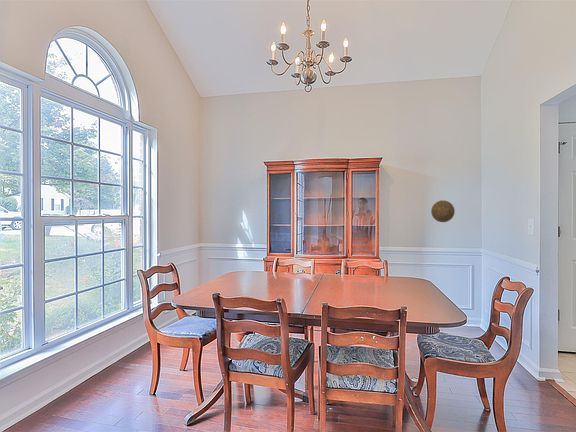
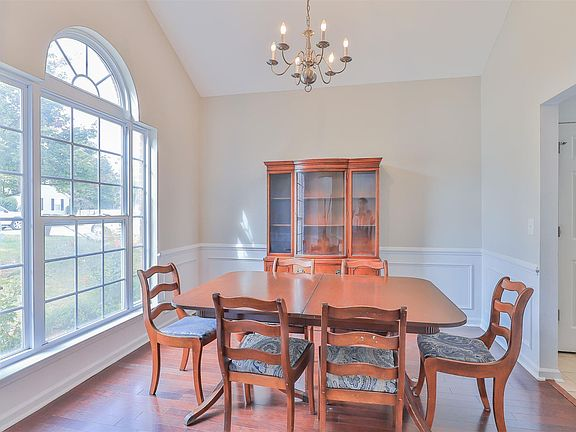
- decorative plate (443, 211)
